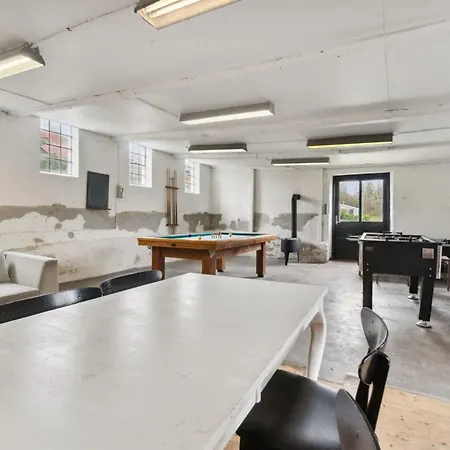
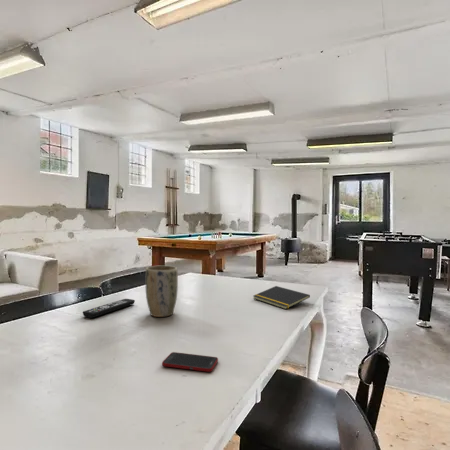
+ remote control (110, 307)
+ plant pot (161, 290)
+ notepad (280, 296)
+ cell phone (190, 361)
